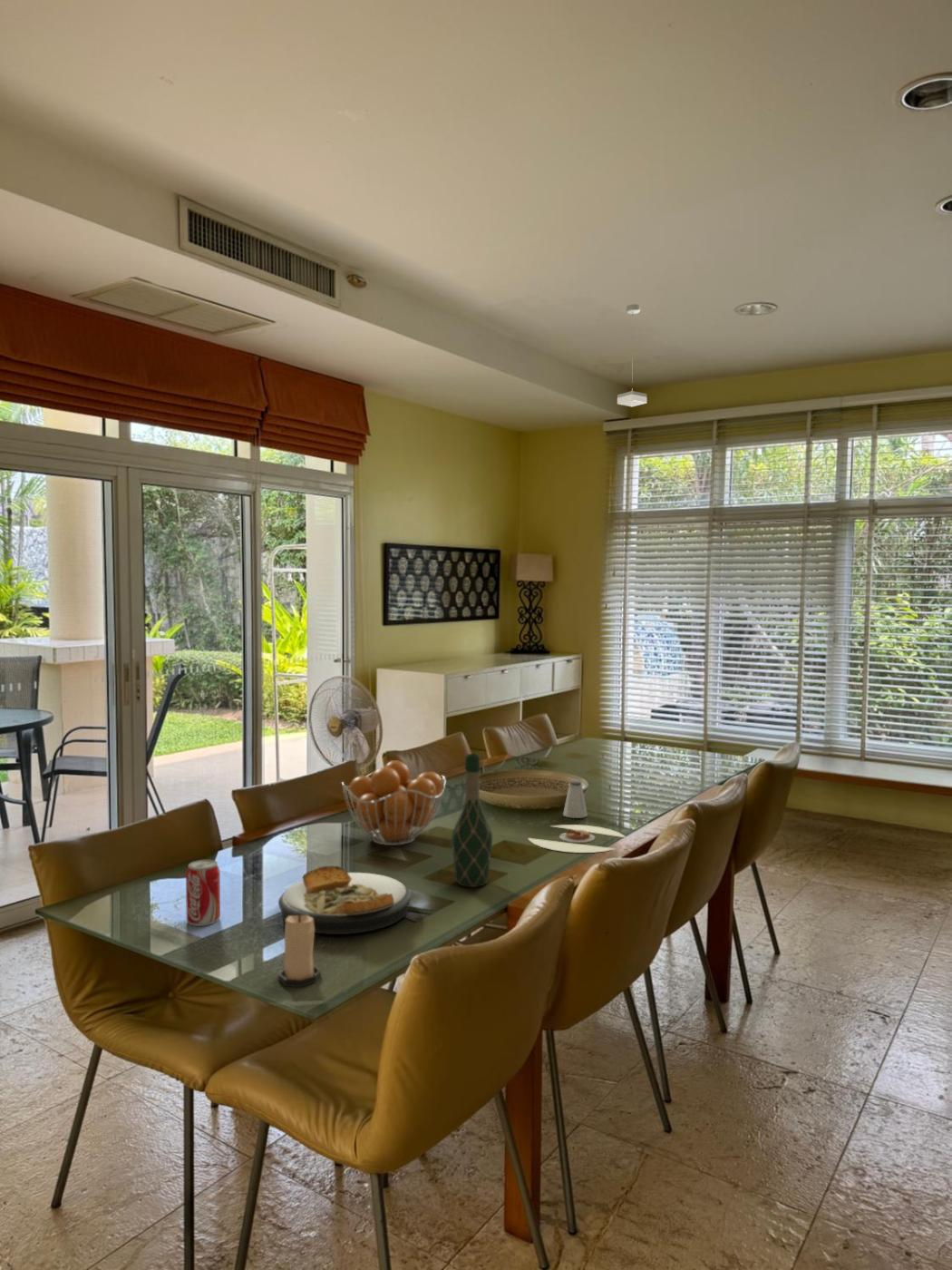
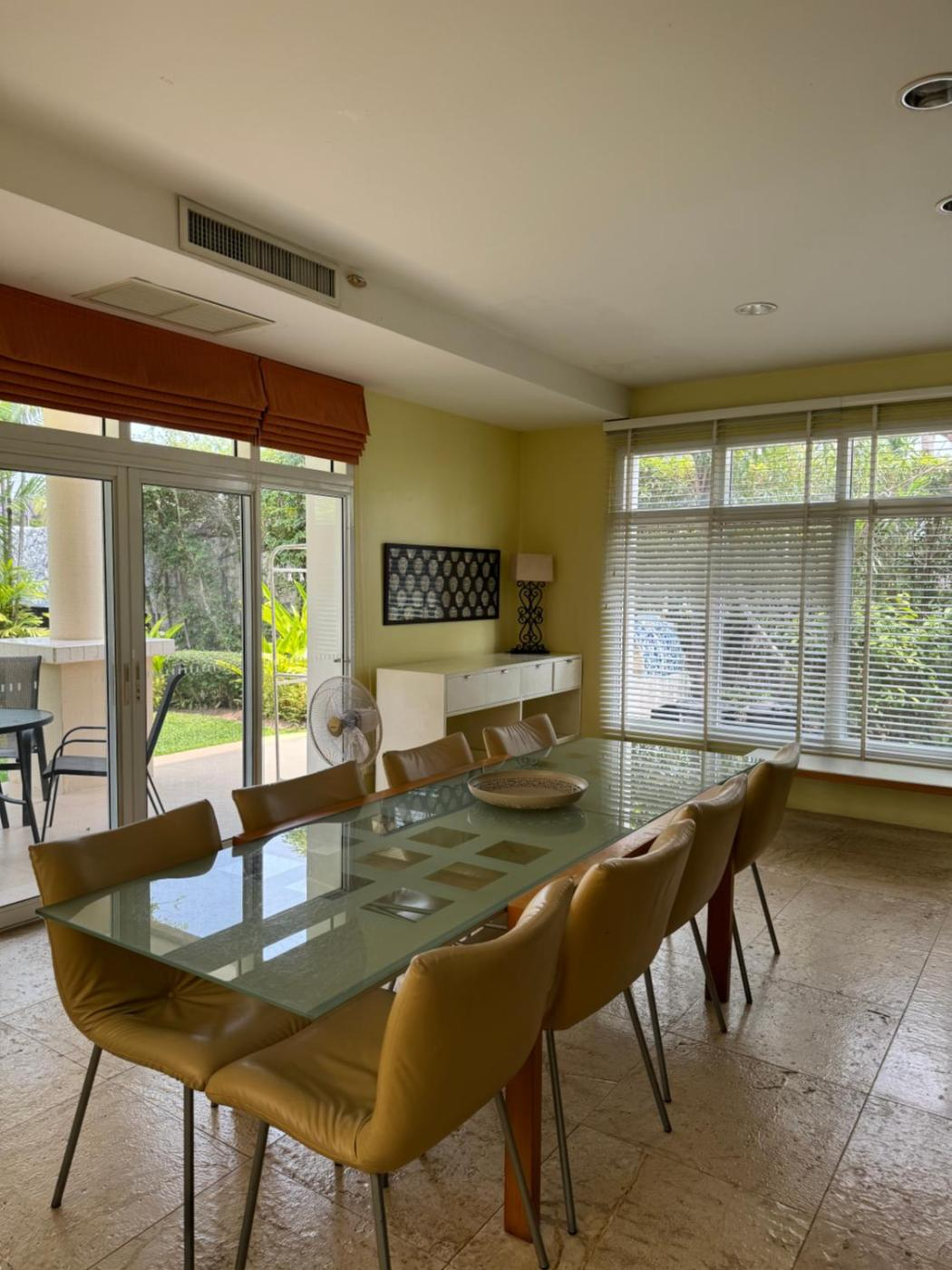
- plate (577, 833)
- beverage can (203, 892)
- candle (299, 944)
- pendant lamp (632, 361)
- fruit basket (393, 801)
- plate (345, 895)
- saltshaker (575, 798)
- wine bottle (471, 818)
